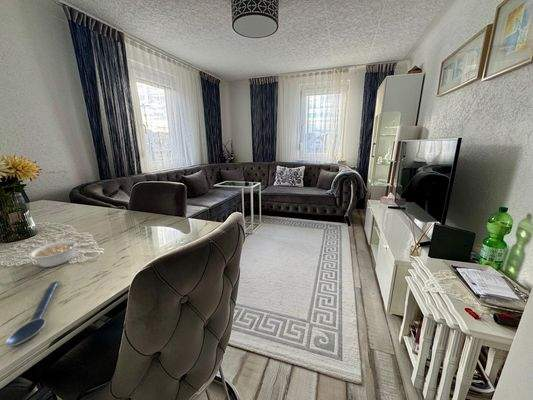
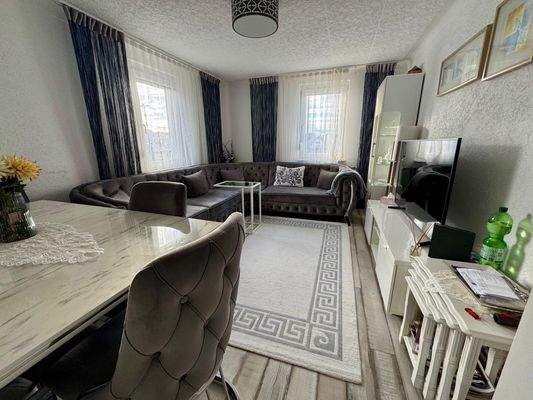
- legume (56, 252)
- spoon (44, 306)
